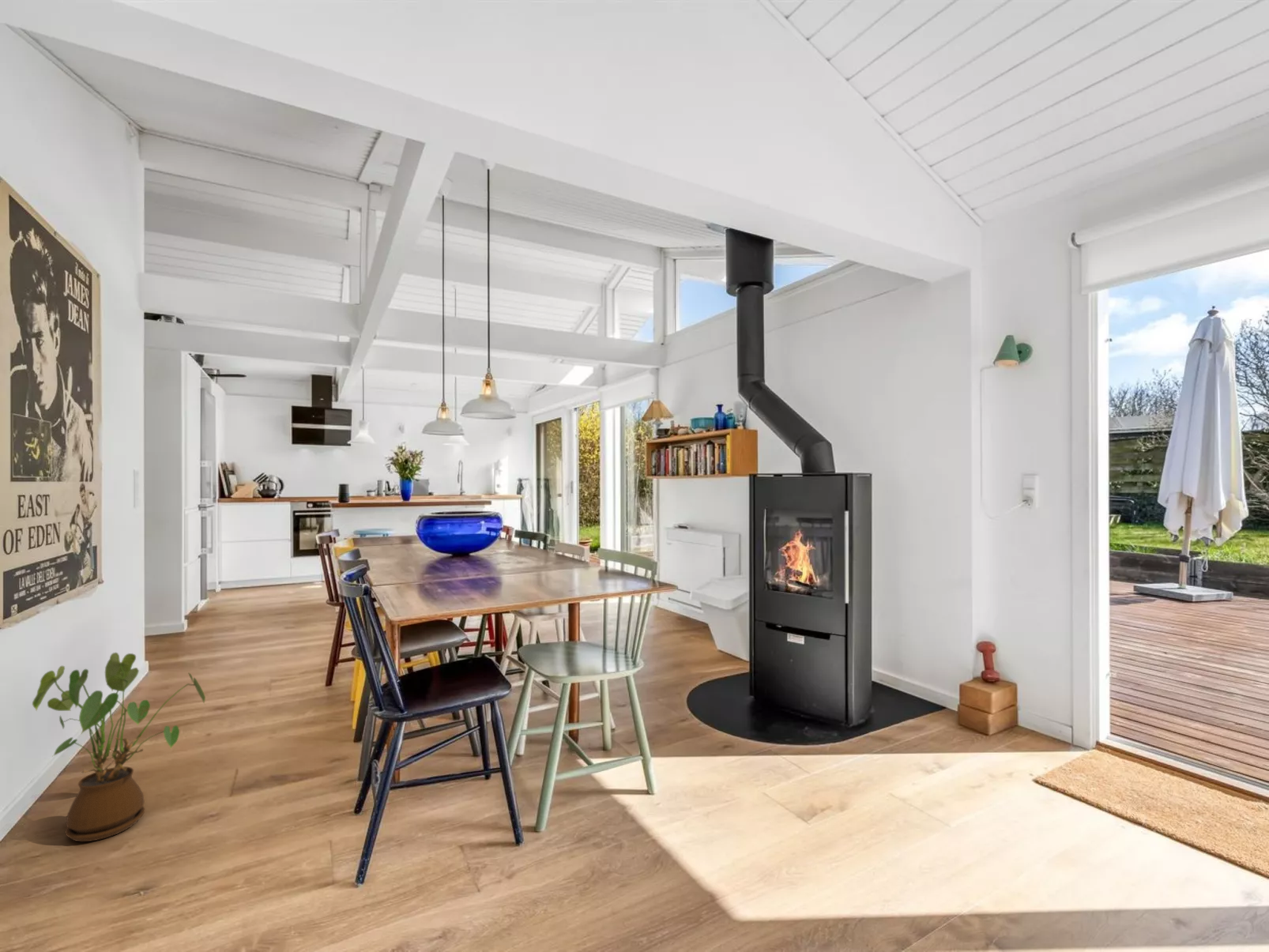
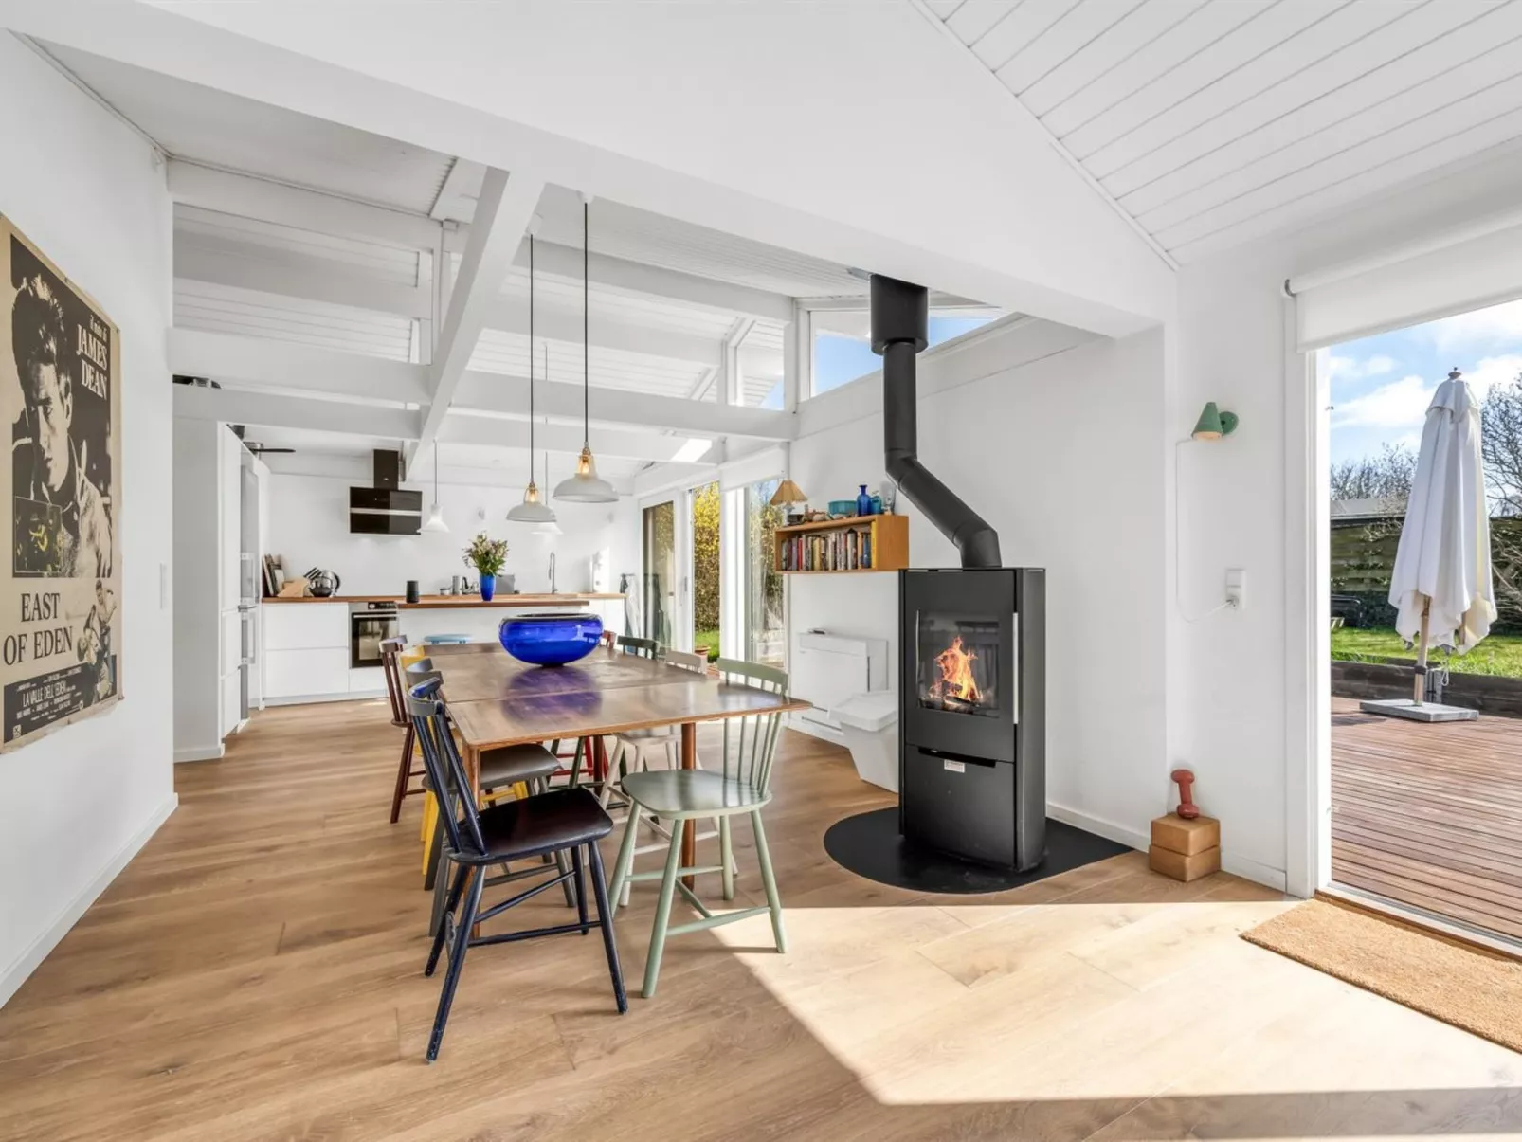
- house plant (118, 740)
